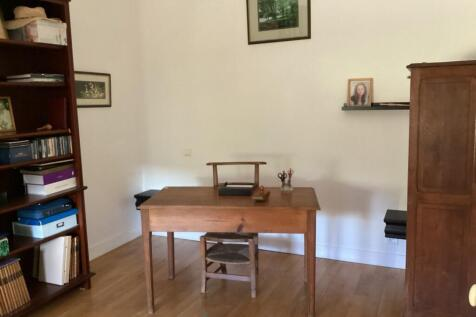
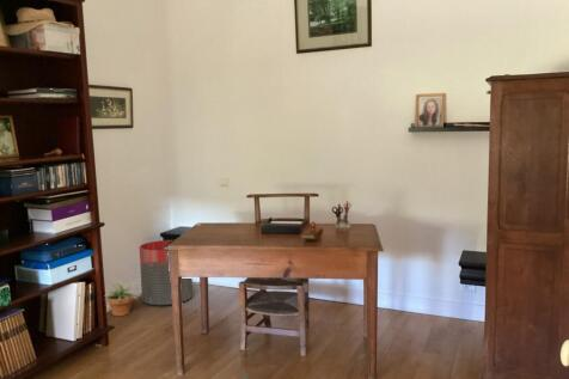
+ trash can (166, 271)
+ potted plant (121, 297)
